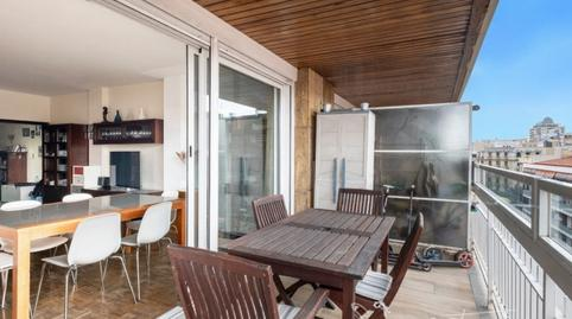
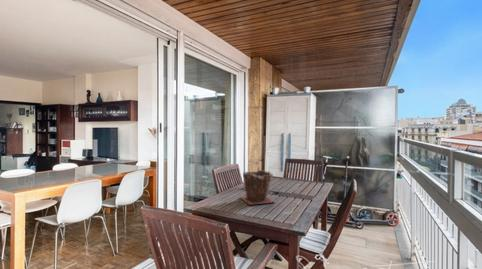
+ plant pot (257, 185)
